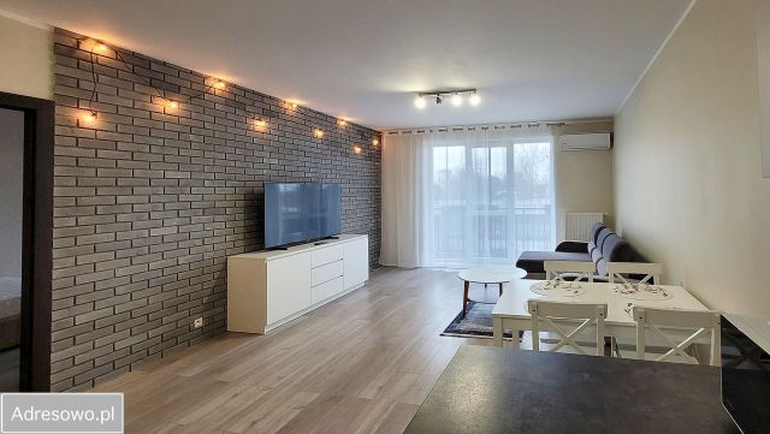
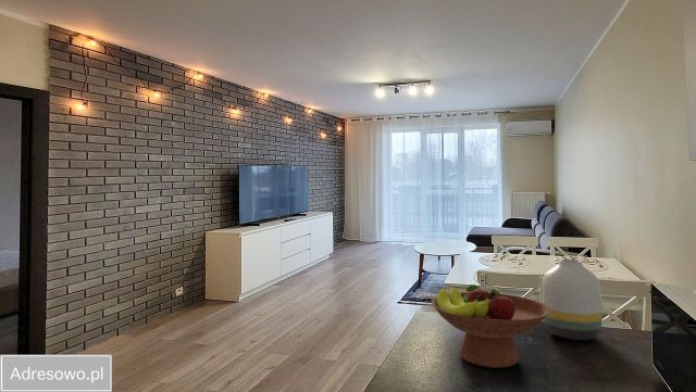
+ fruit bowl (488, 320)
+ vase (570, 298)
